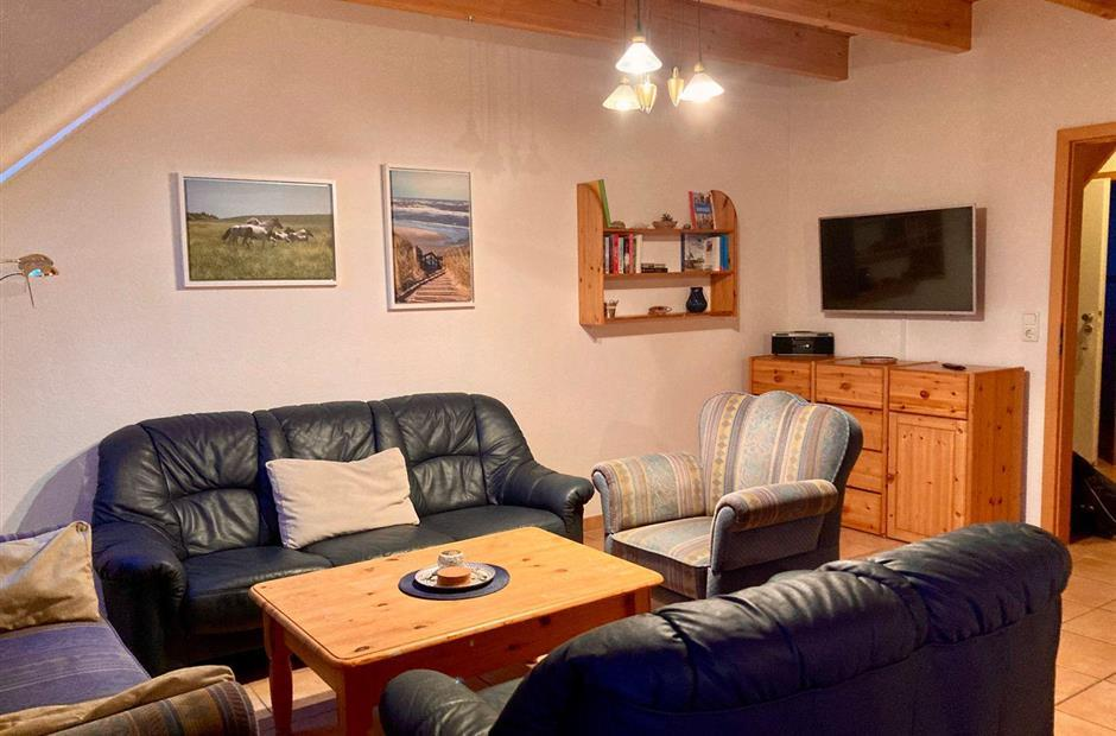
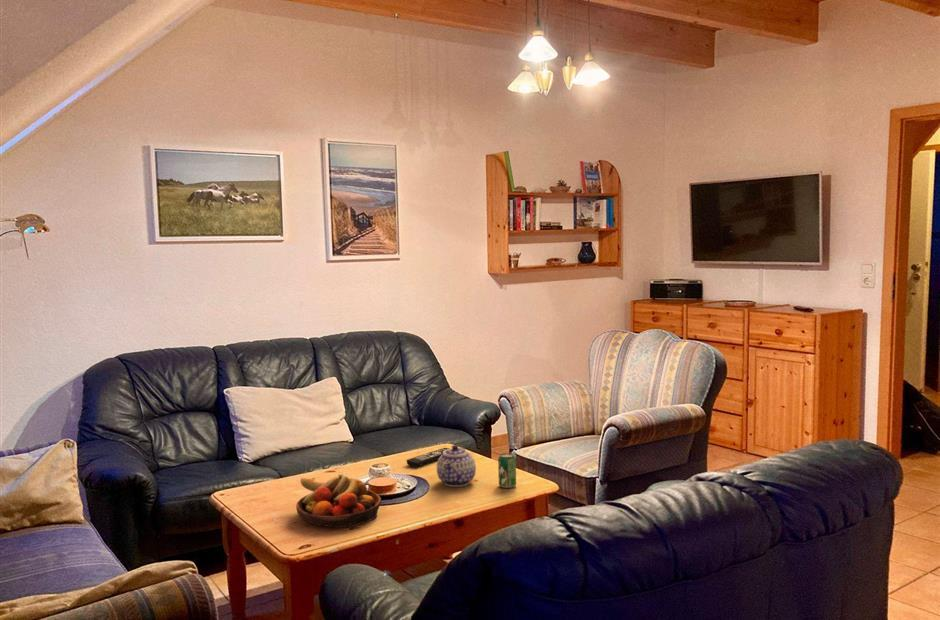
+ fruit bowl (337, 498)
+ remote control (431, 457)
+ beverage can (507, 470)
+ teapot (456, 464)
